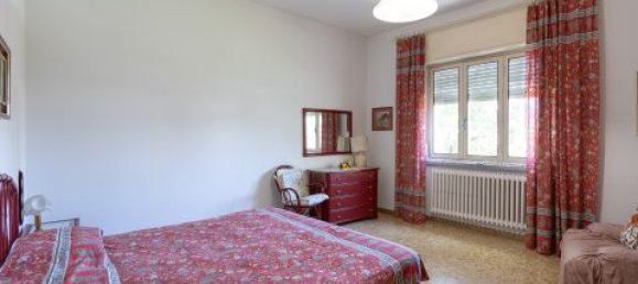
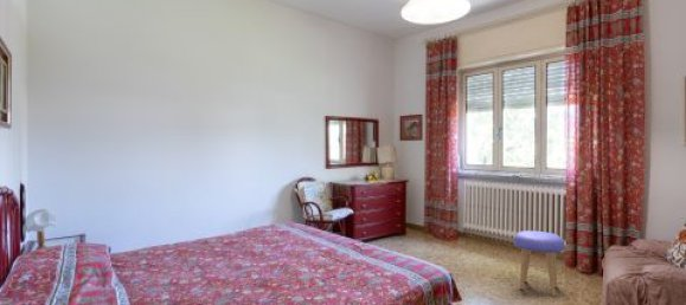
+ stool (546, 260)
